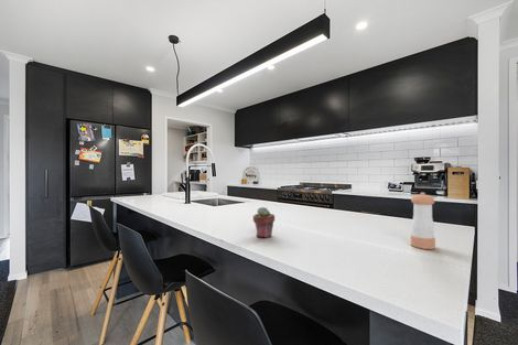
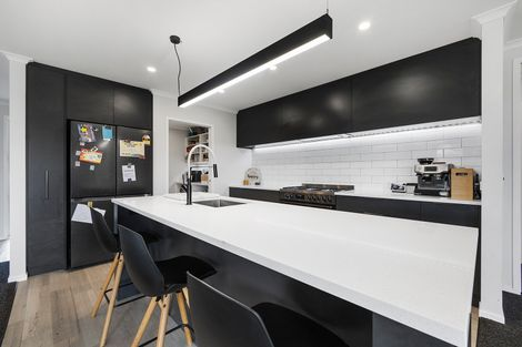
- pepper shaker (422, 218)
- potted succulent (263, 220)
